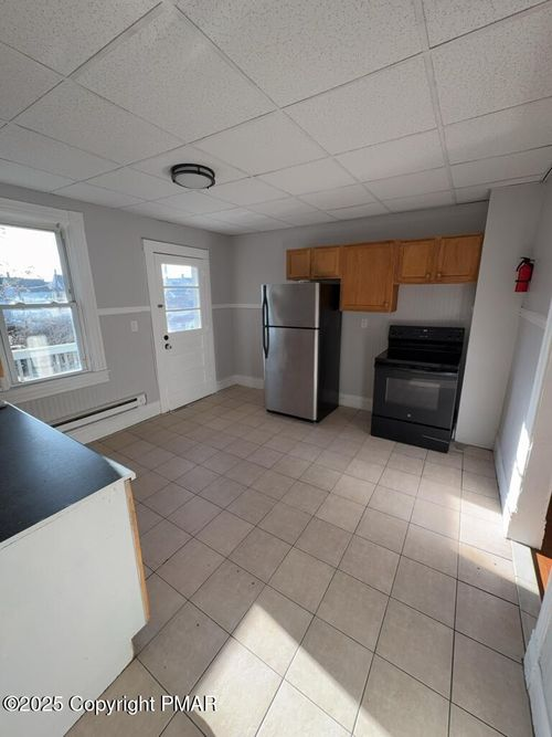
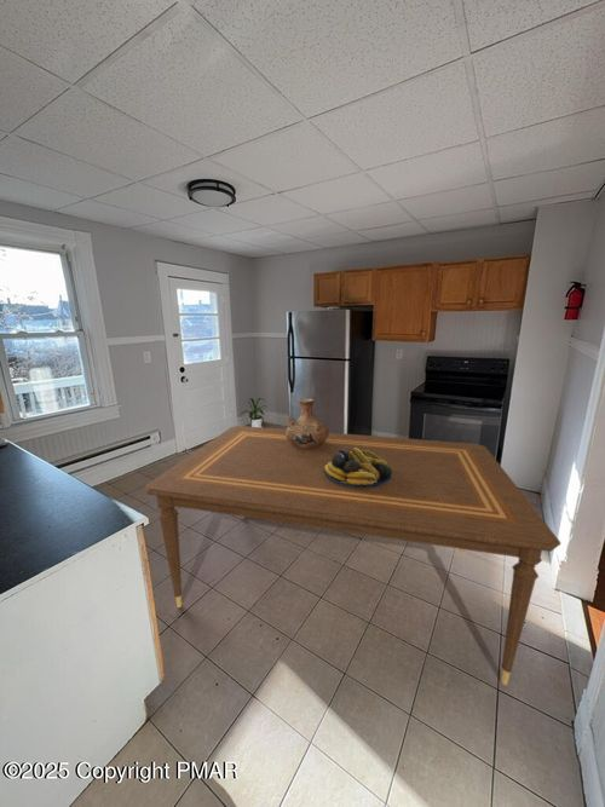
+ dining table (335, 521)
+ fruit bowl (357, 461)
+ house plant (255, 413)
+ vase (306, 421)
